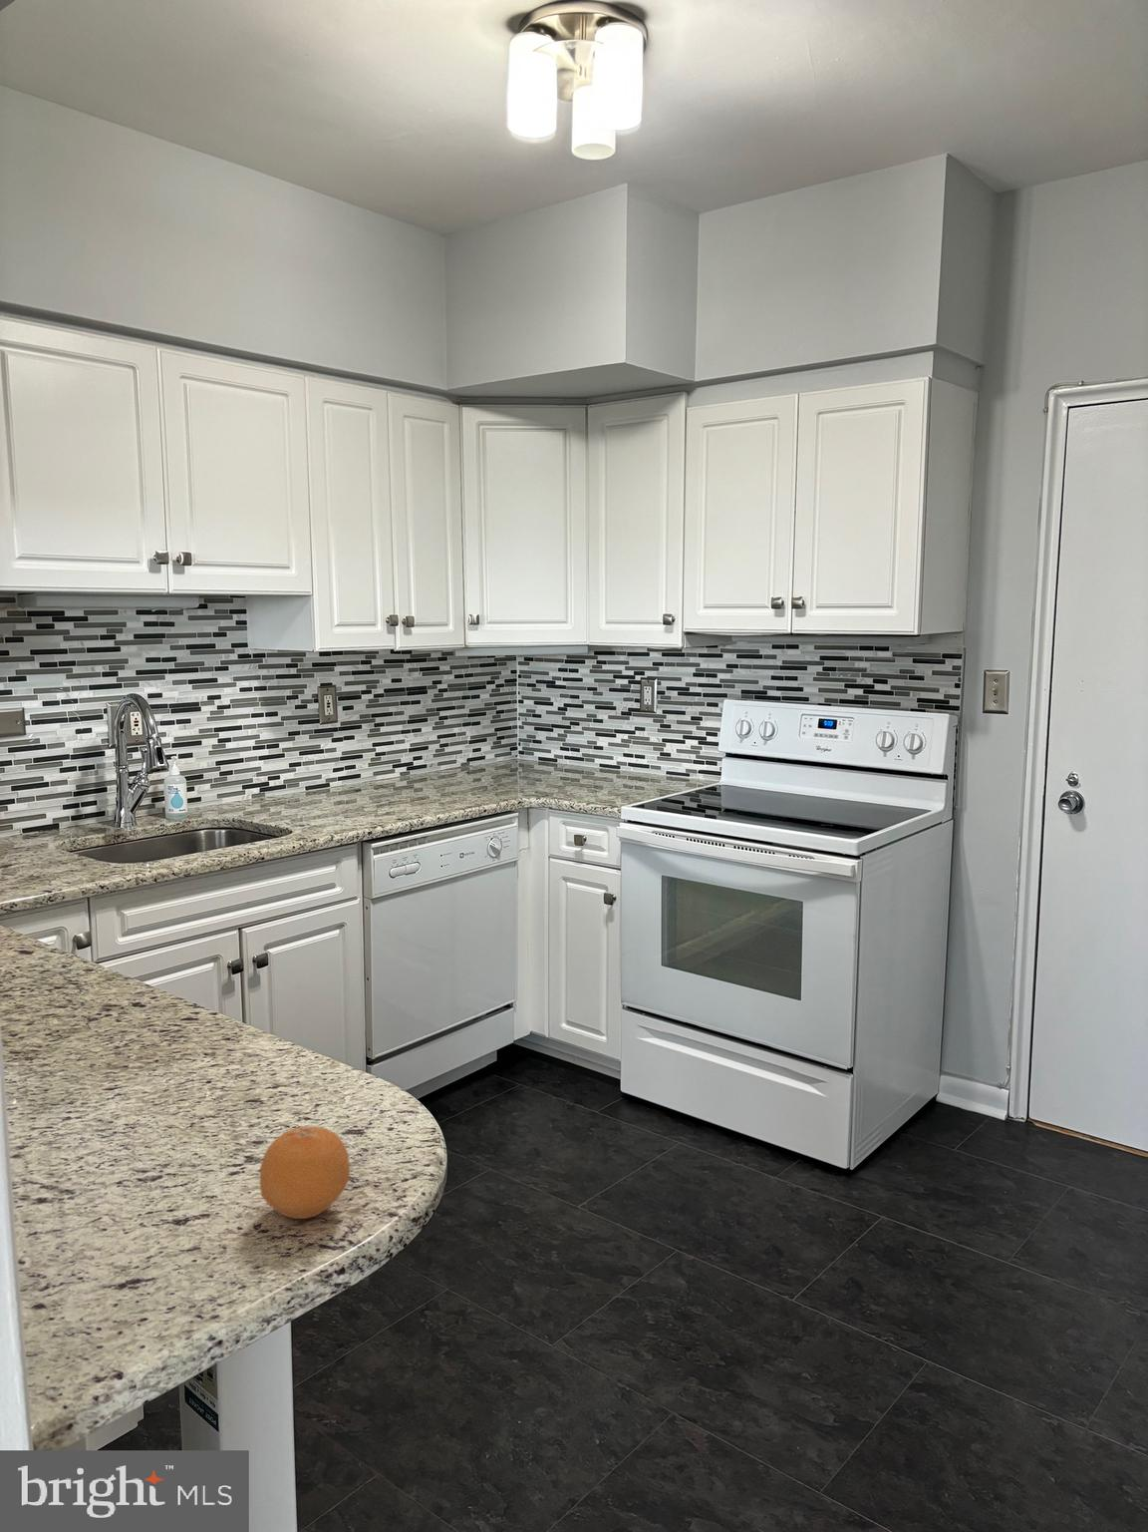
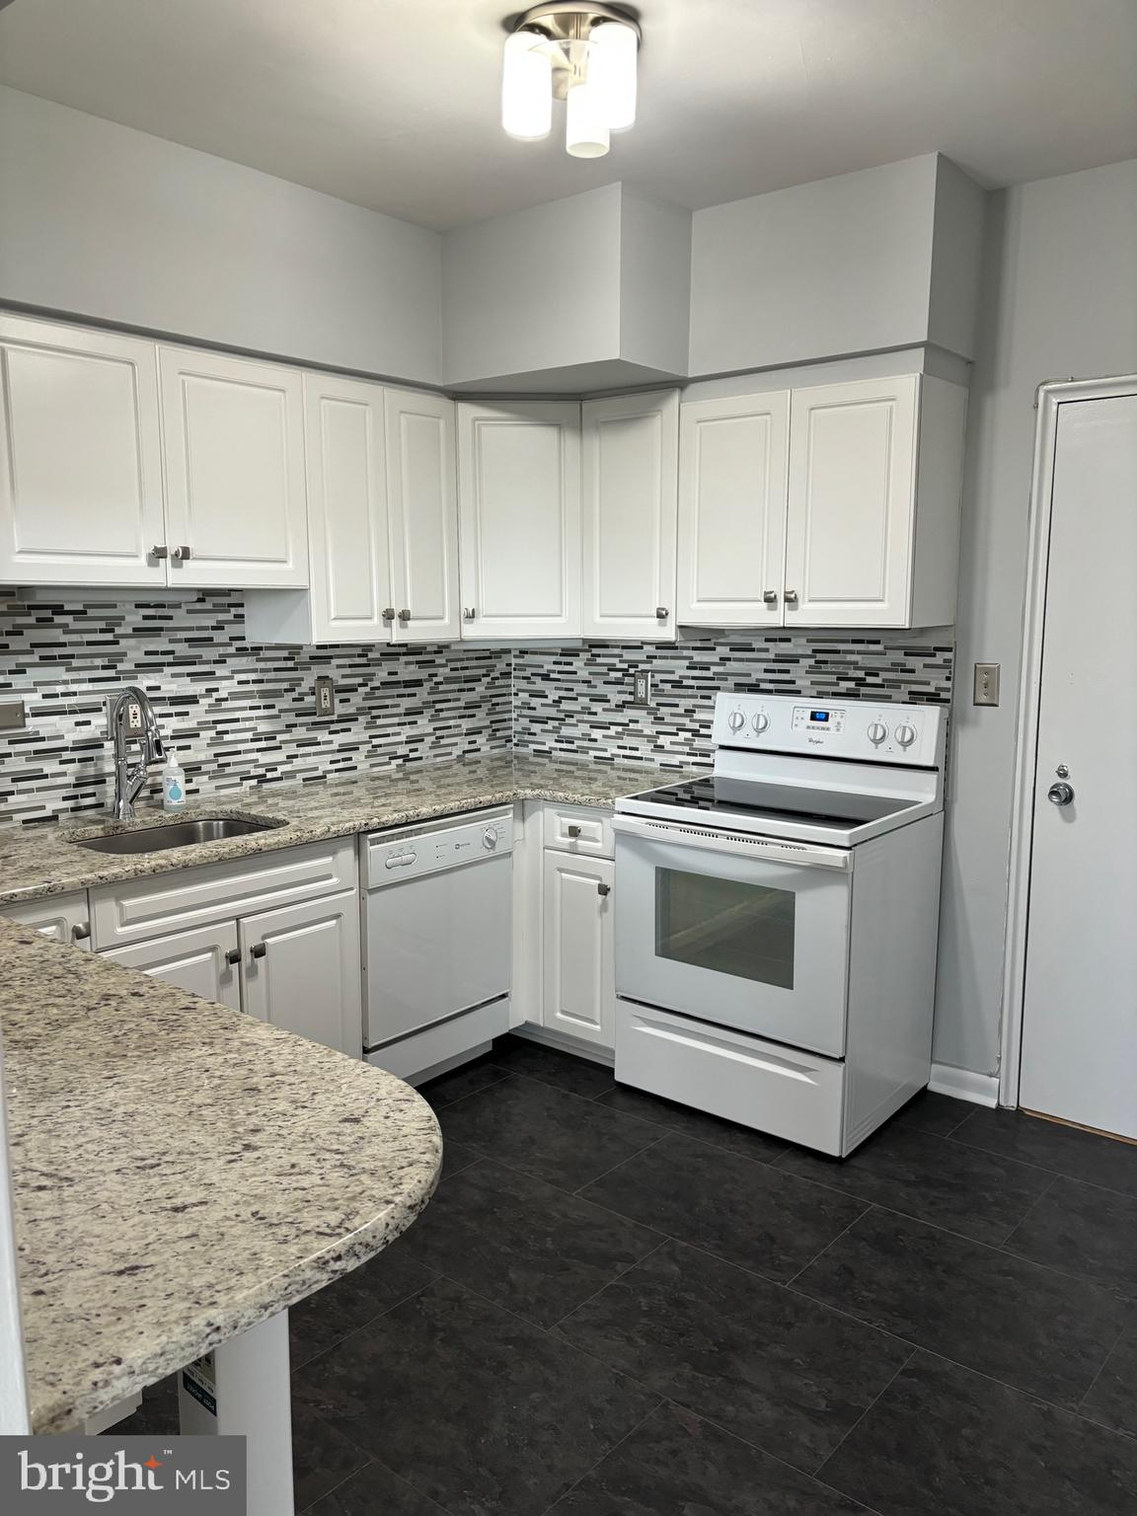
- fruit (305, 1173)
